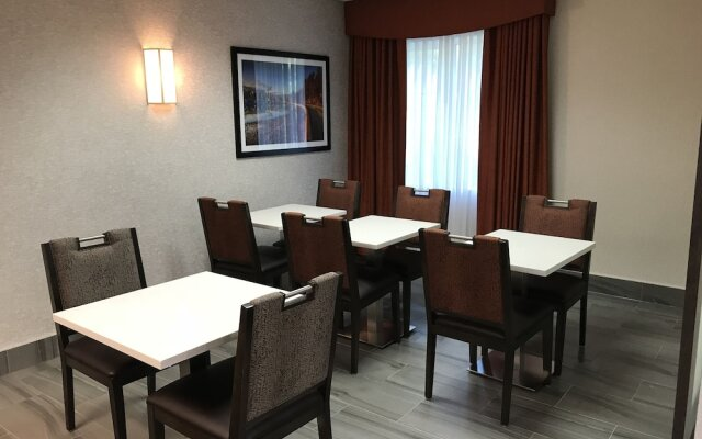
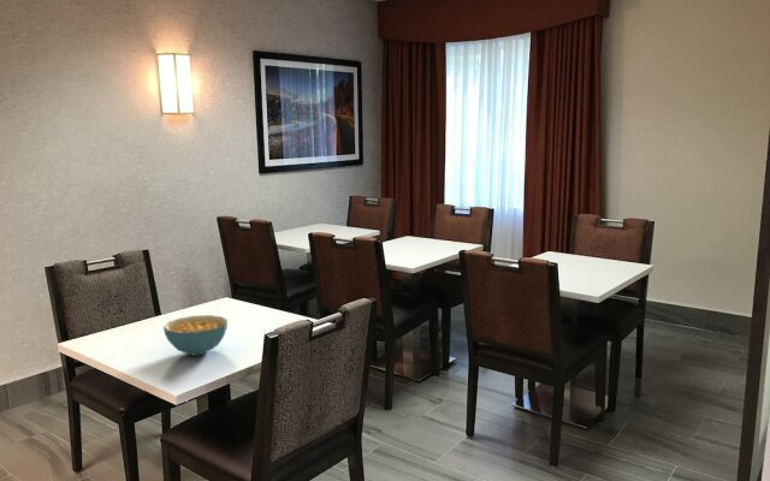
+ cereal bowl (196, 338)
